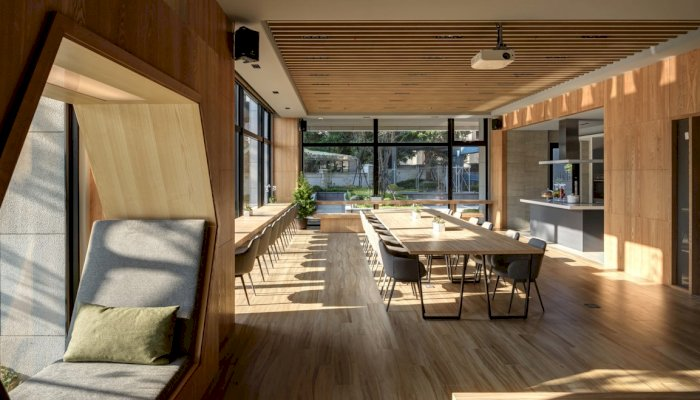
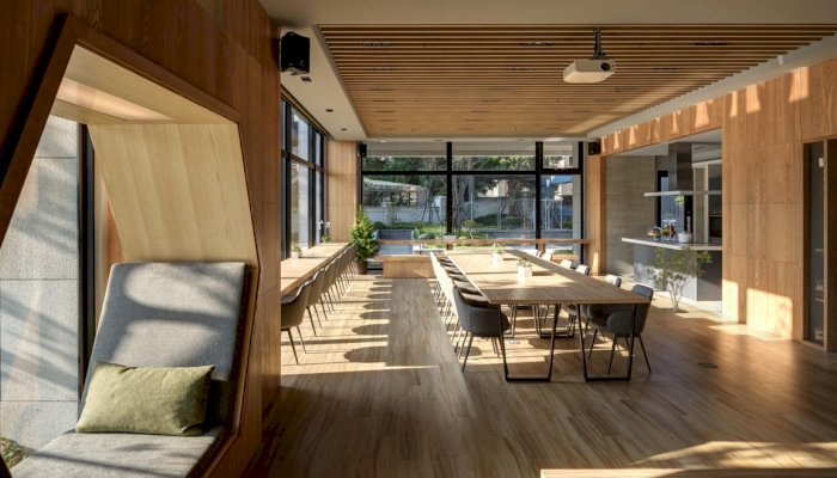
+ shrub (677, 278)
